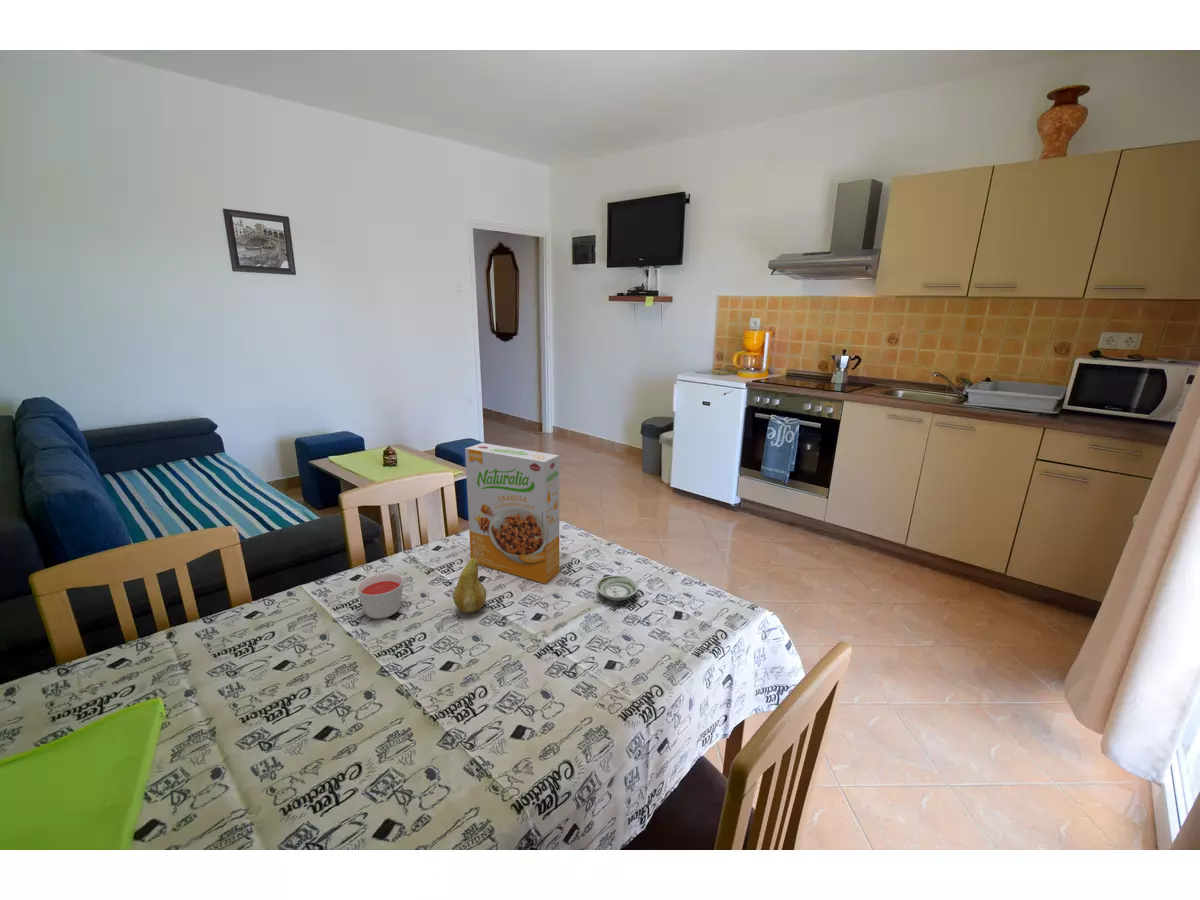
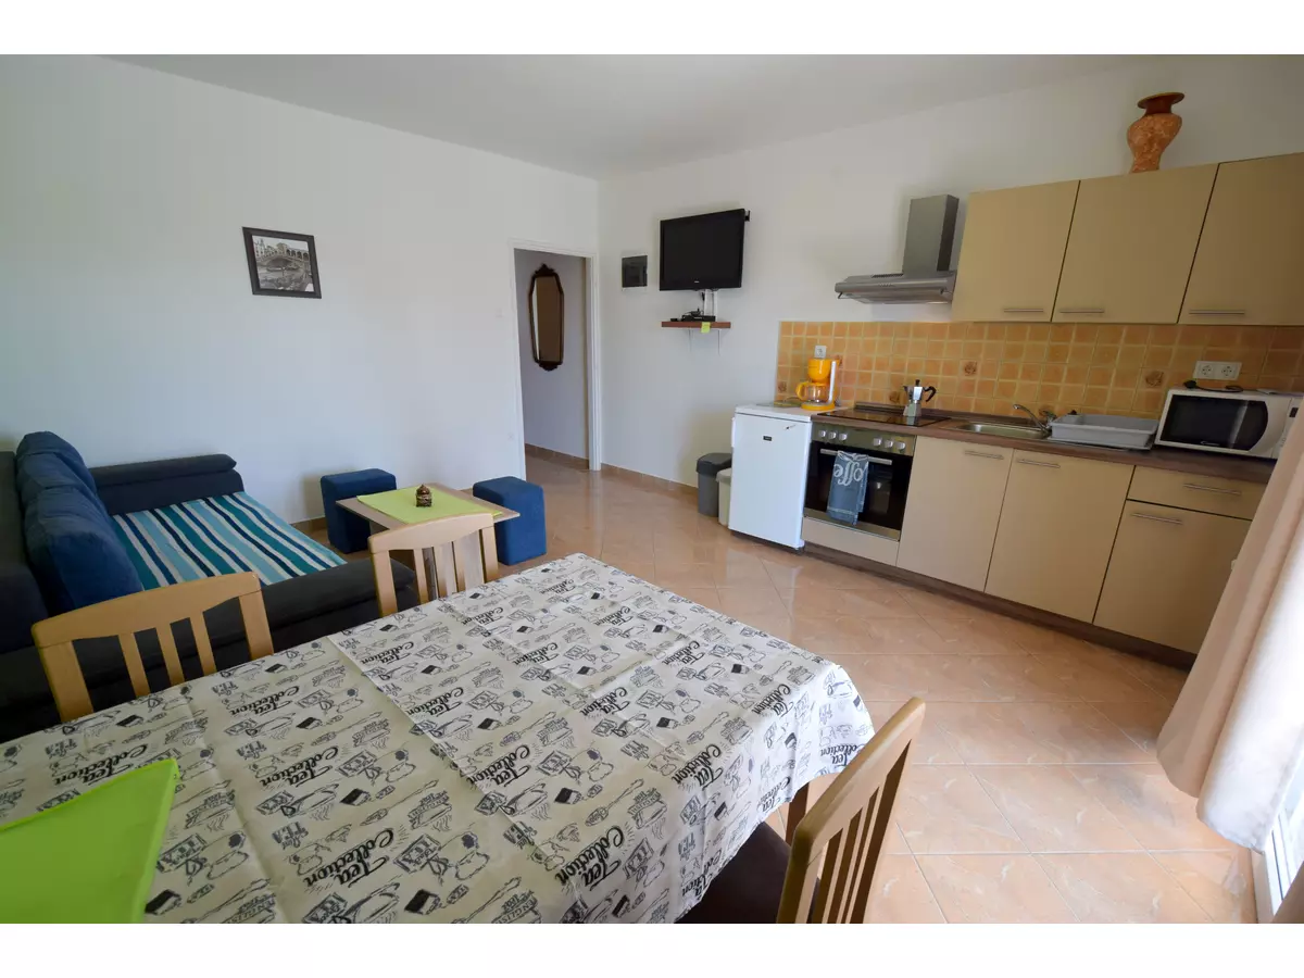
- fruit (469, 584)
- cereal box (512, 511)
- candle (381, 596)
- saucer (616, 590)
